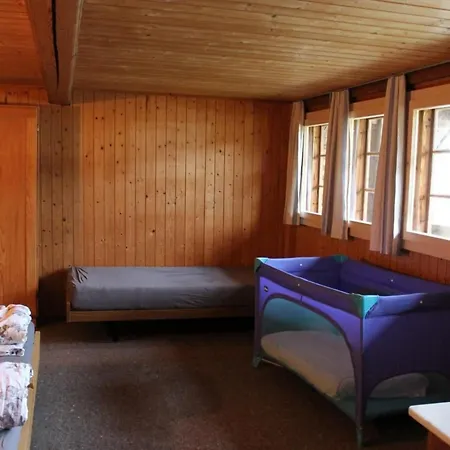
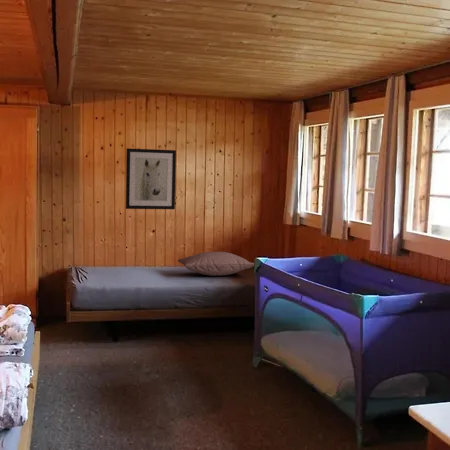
+ wall art (151, 179)
+ pillow (215, 263)
